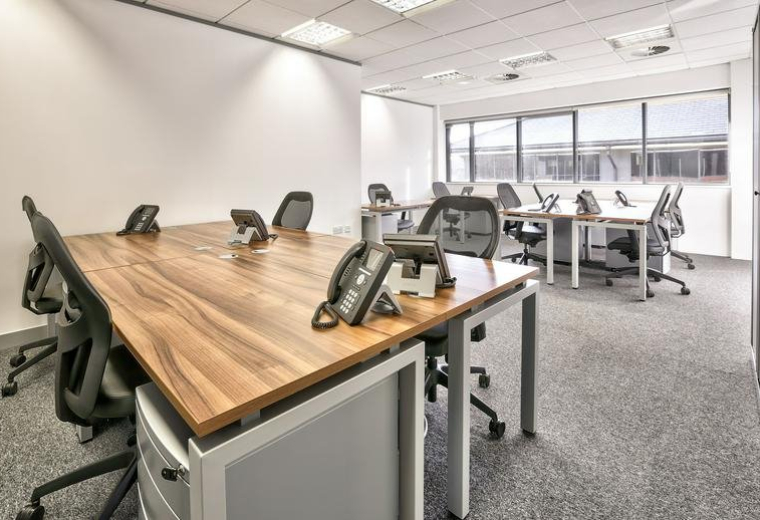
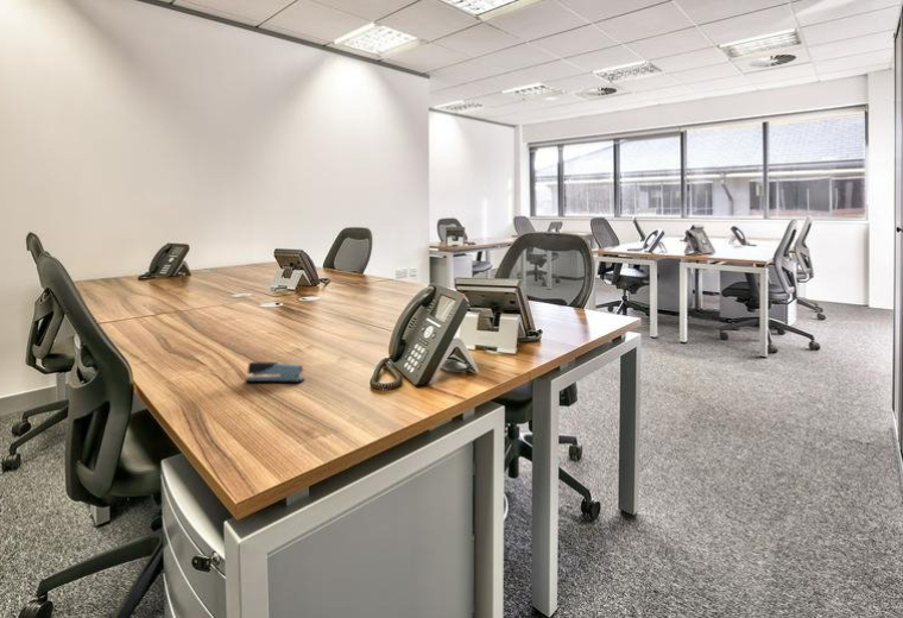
+ stapler (274, 371)
